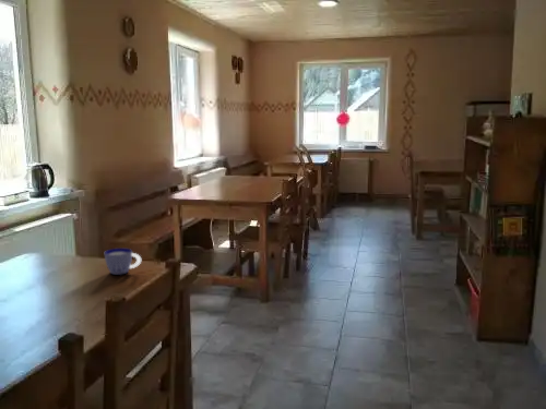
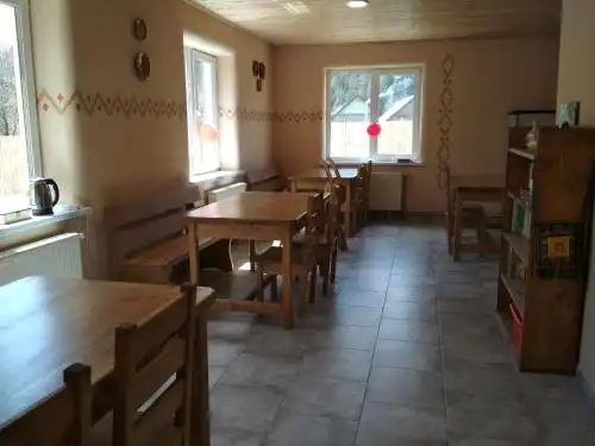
- cup (122, 261)
